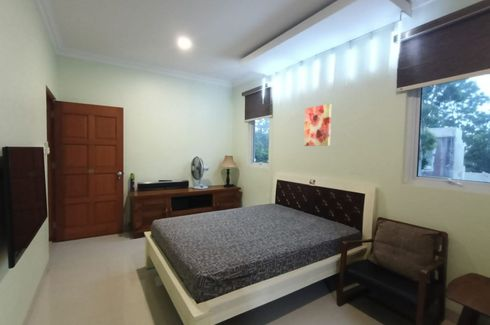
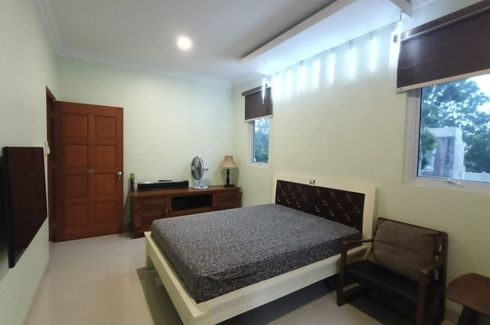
- wall art (316, 126)
